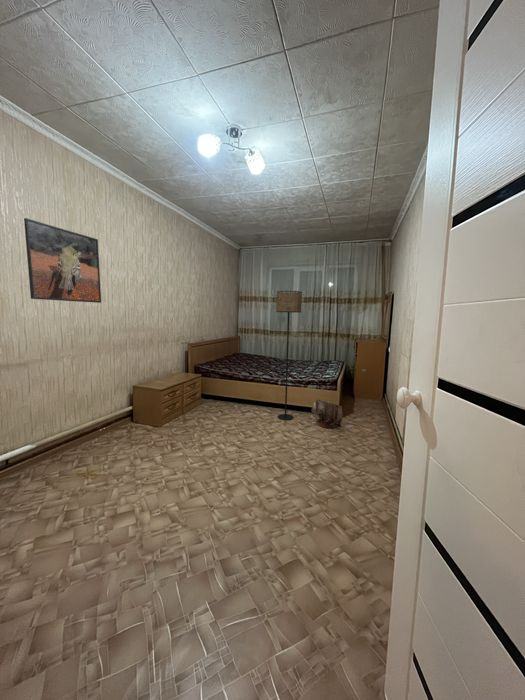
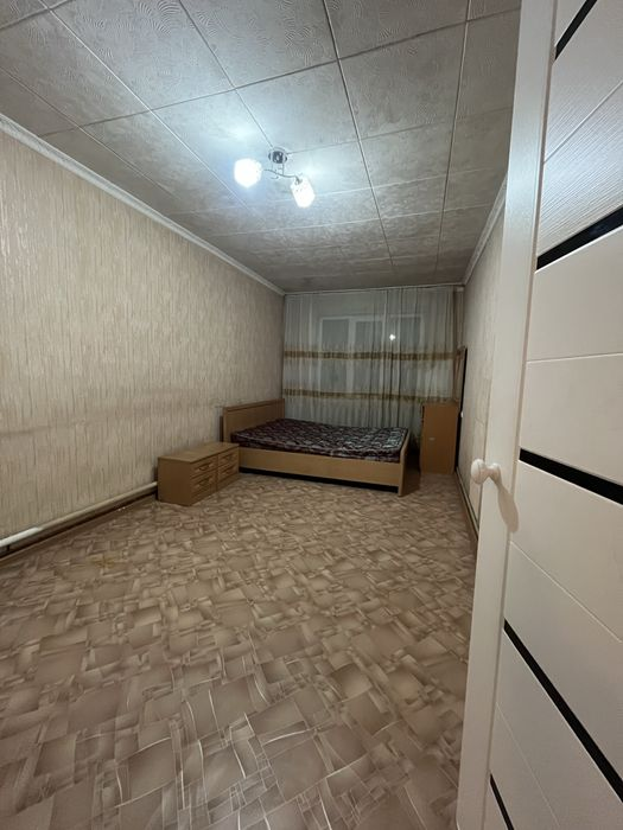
- cardboard (327, 412)
- floor lamp (287, 356)
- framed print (67, 266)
